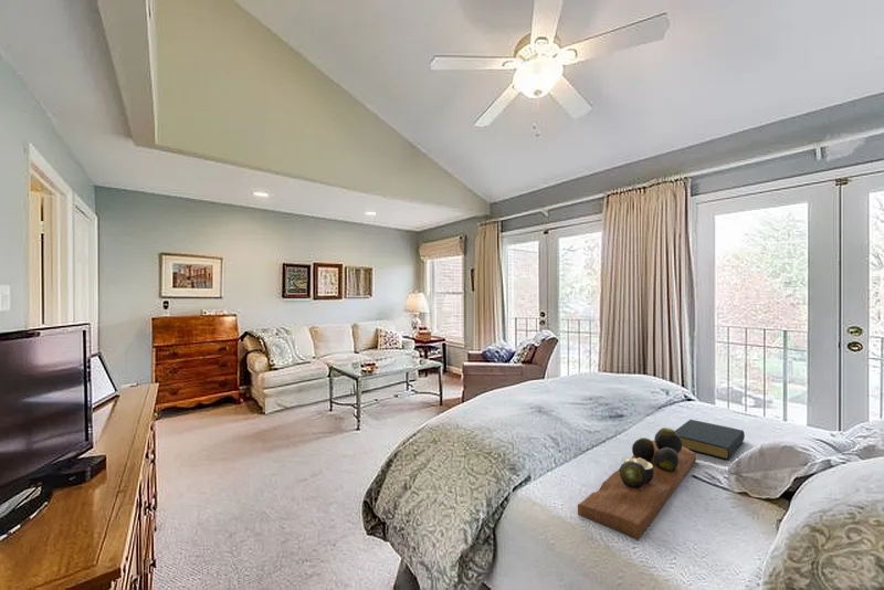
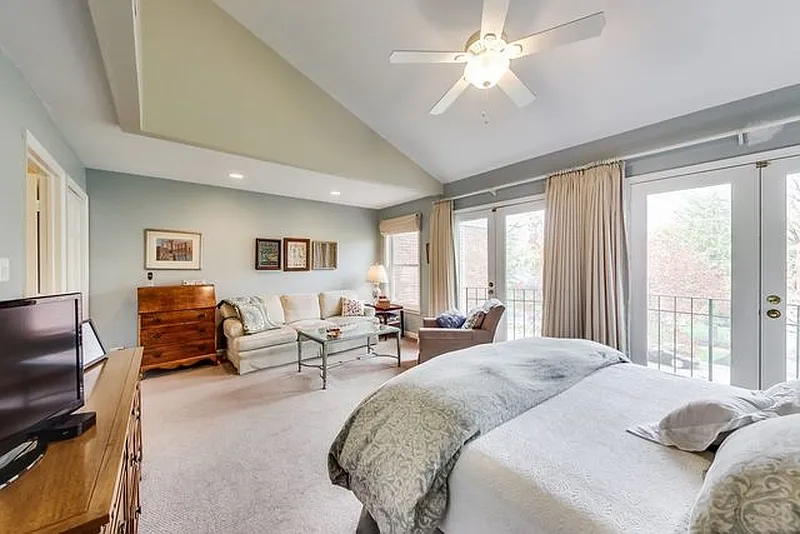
- decorative tray (644, 462)
- hardback book (707, 438)
